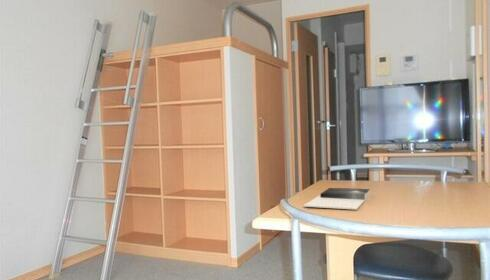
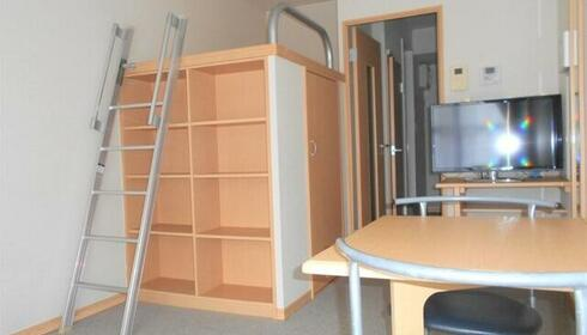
- book (339, 196)
